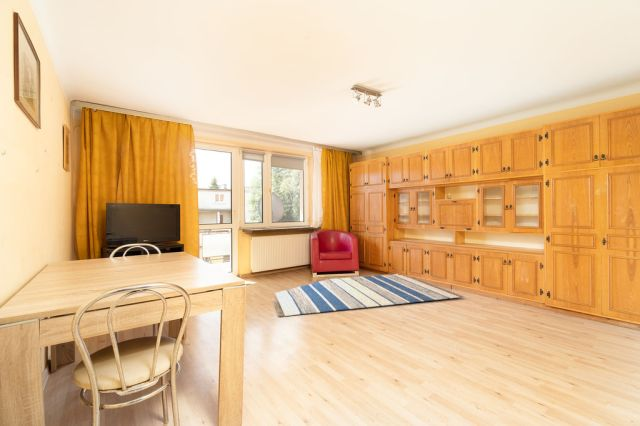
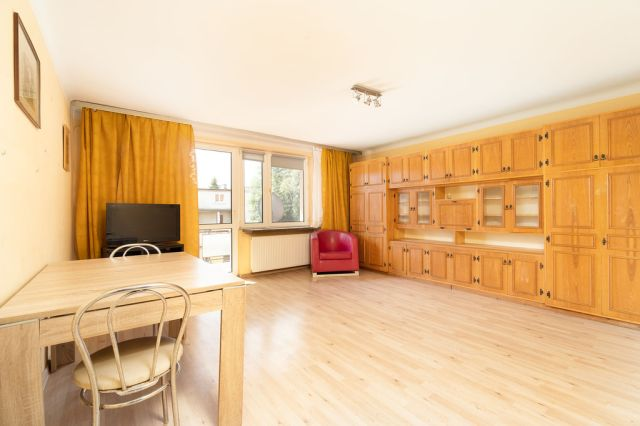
- rug (355, 289)
